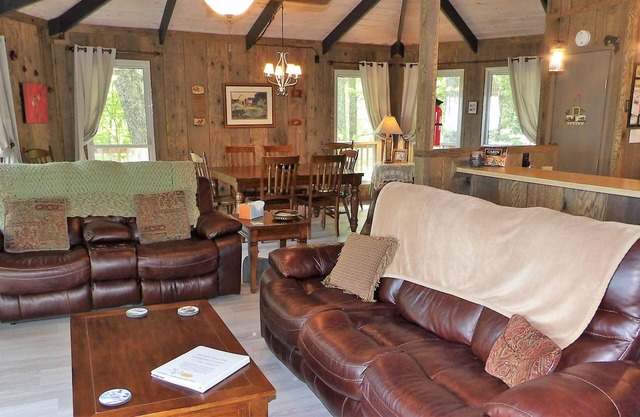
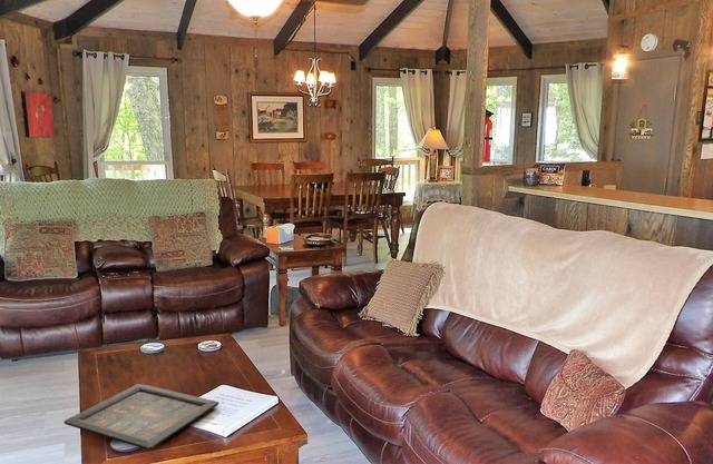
+ icon panel (144, 413)
